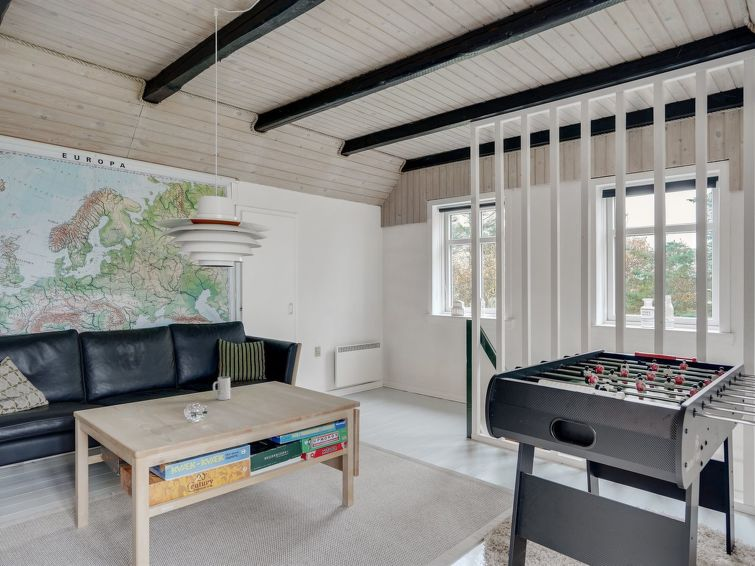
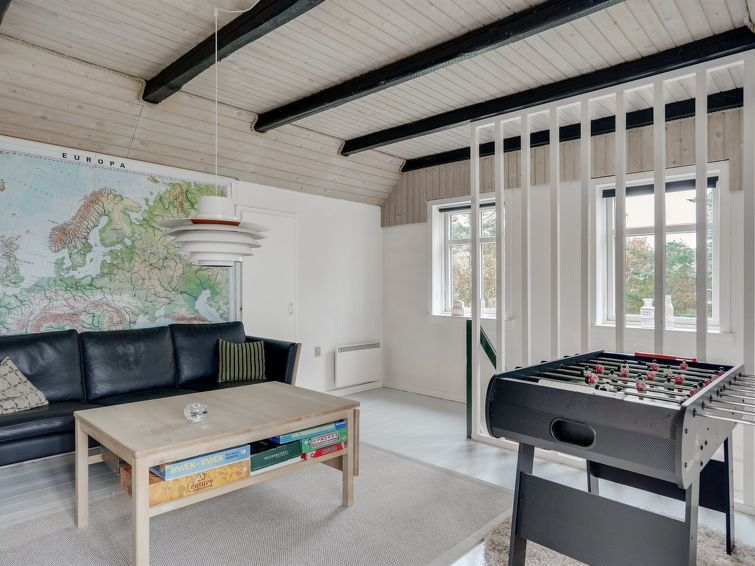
- mug (221, 388)
